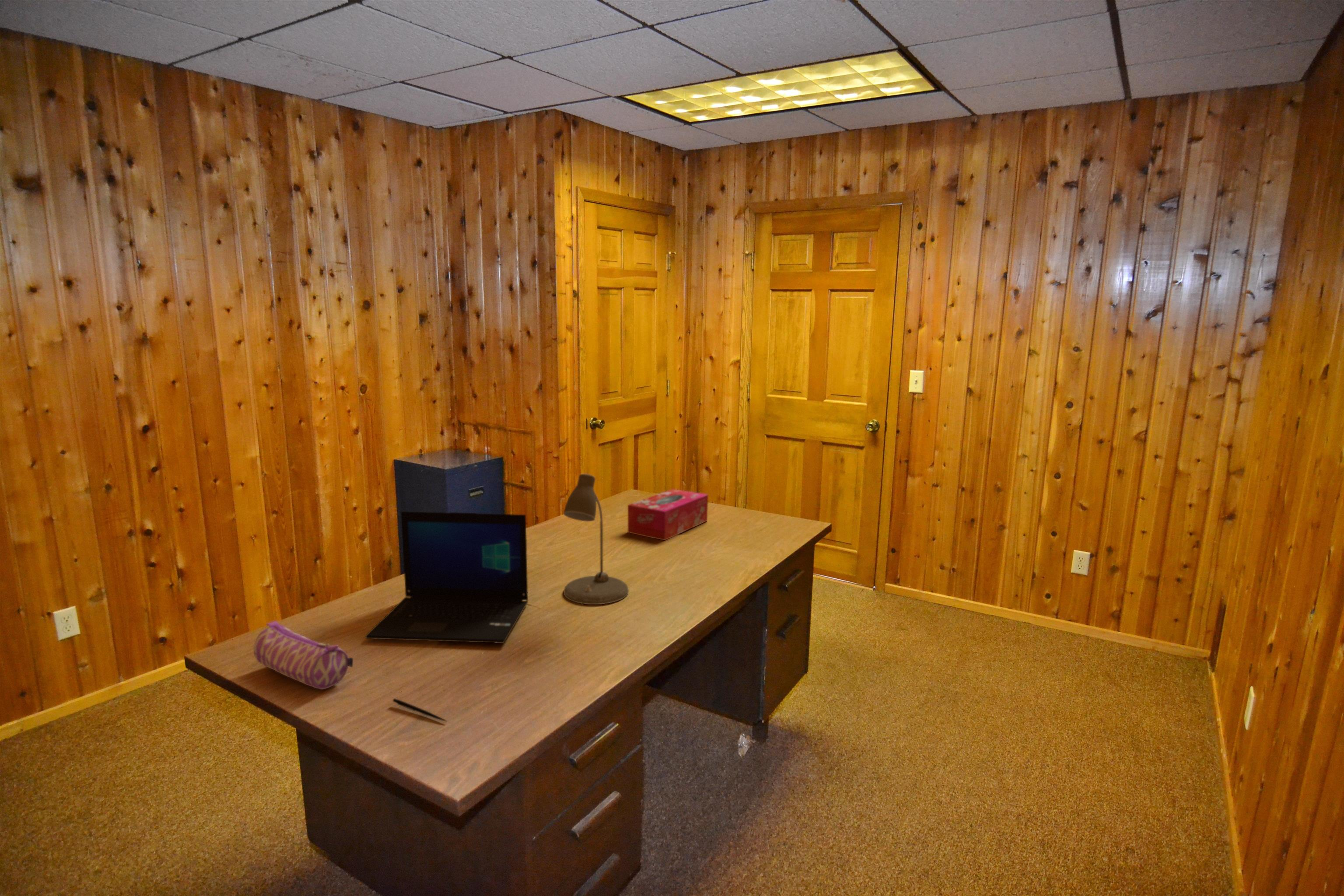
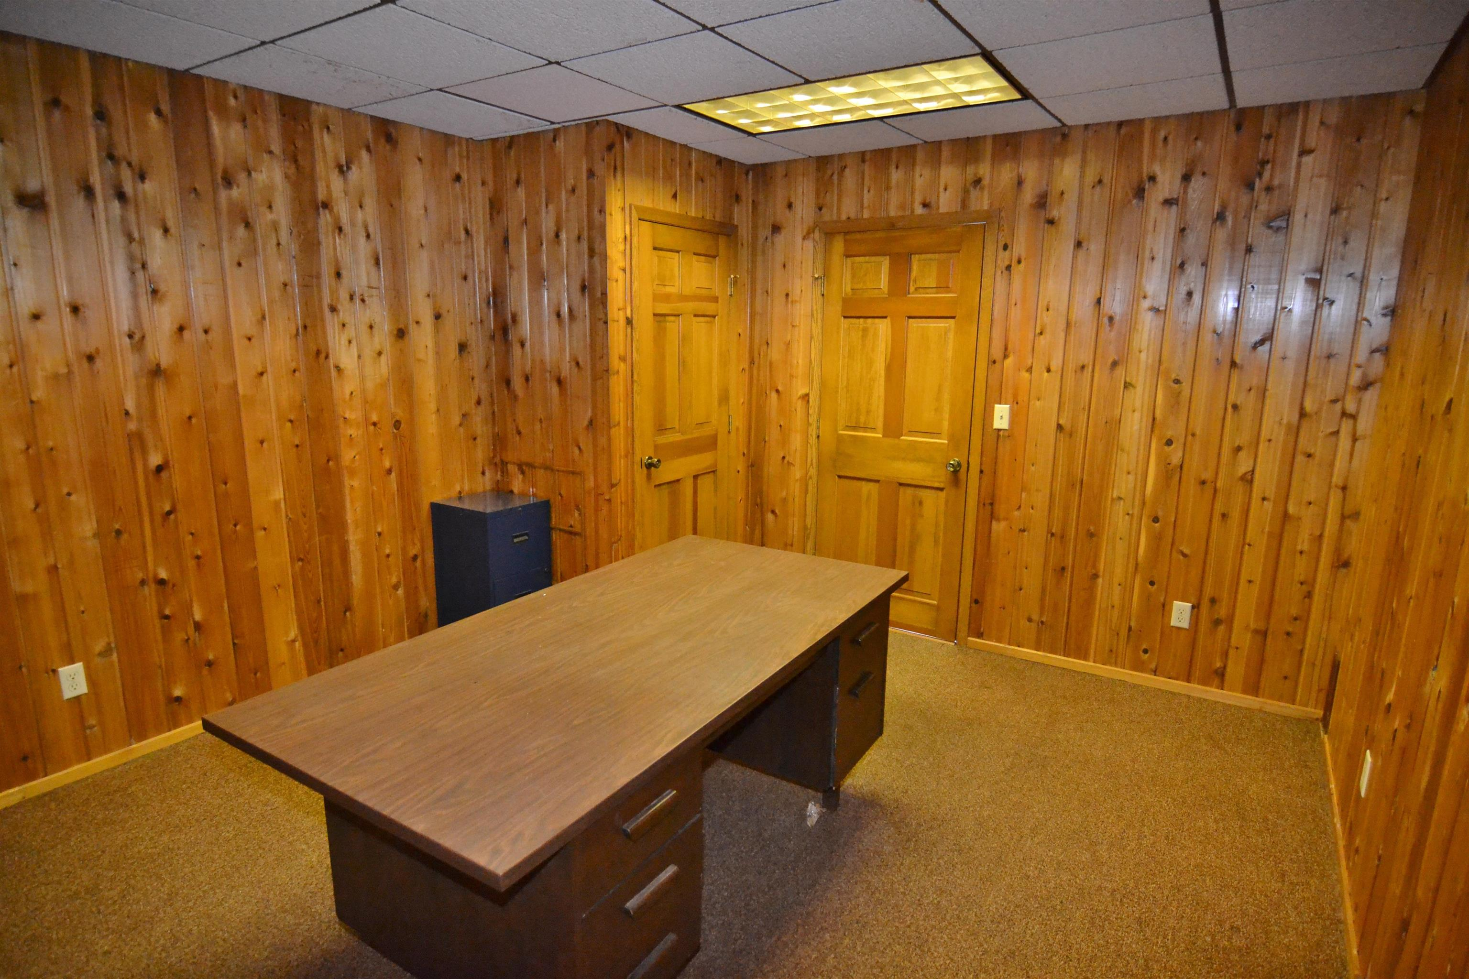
- laptop (450, 574)
- desk lamp (600, 534)
- tissue box (668, 513)
- pencil case (300, 655)
- pen (420, 710)
